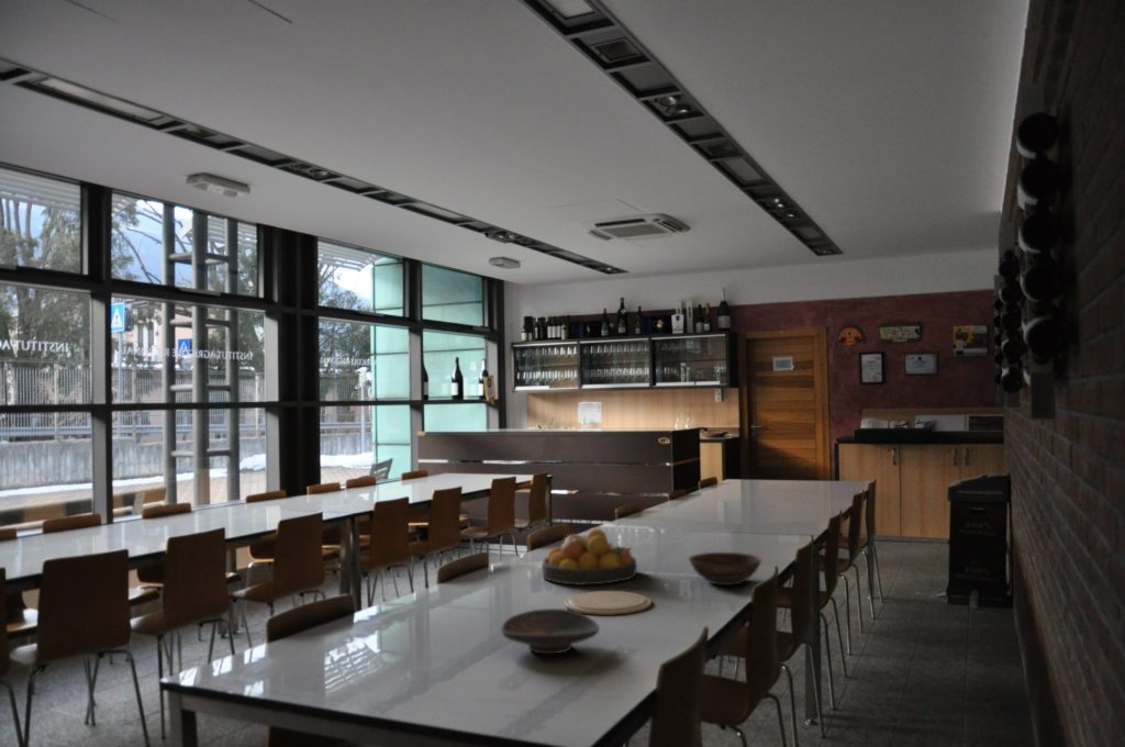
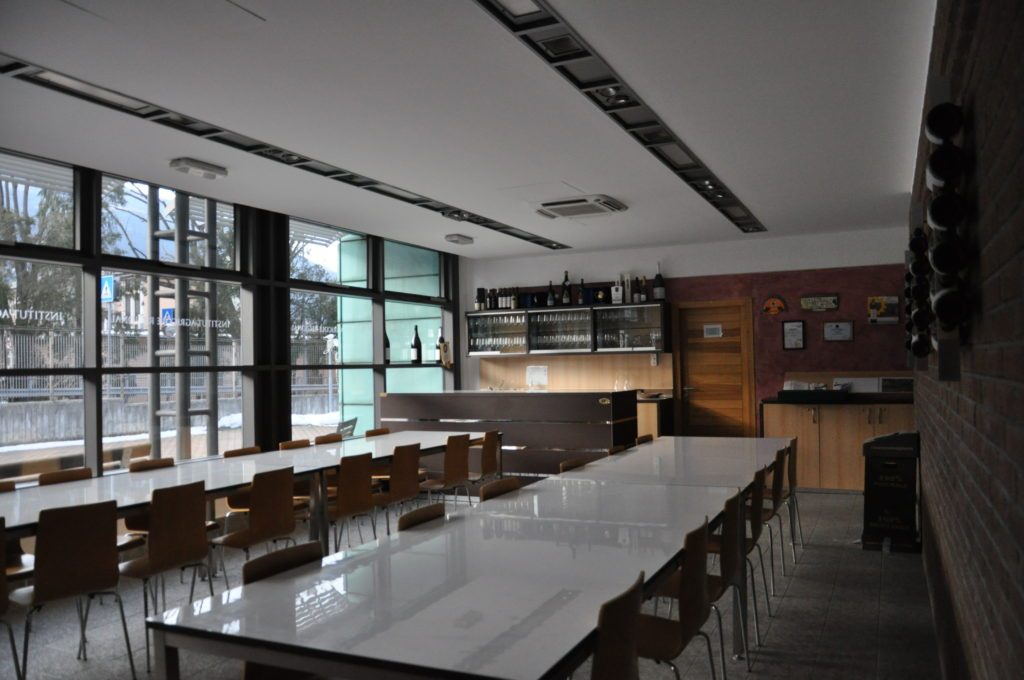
- decorative bowl (550, 634)
- fruit bowl (588, 554)
- plate (608, 601)
- bowl (725, 570)
